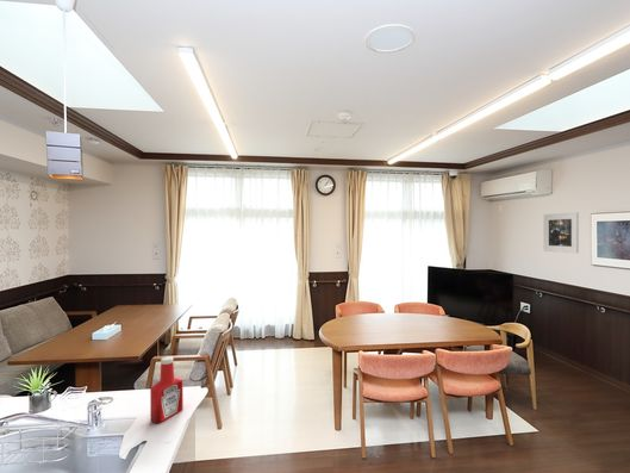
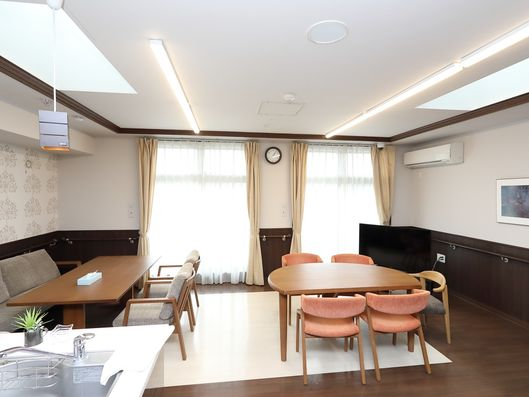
- soap bottle (167, 386)
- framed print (560, 232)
